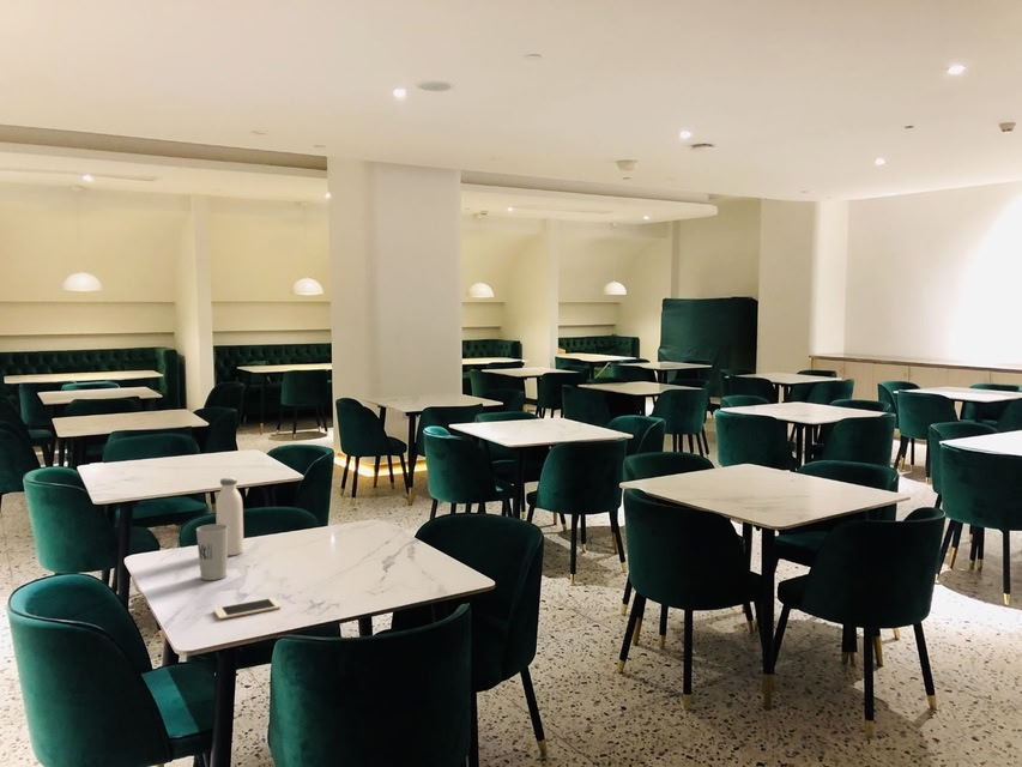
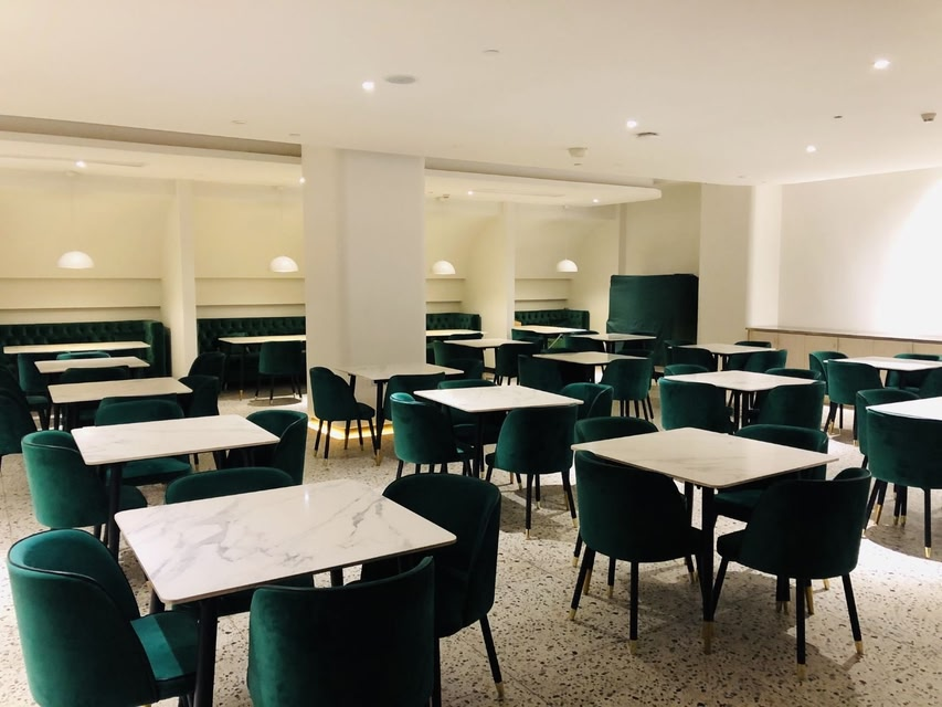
- cell phone (247, 608)
- water bottle (229, 515)
- cup (212, 551)
